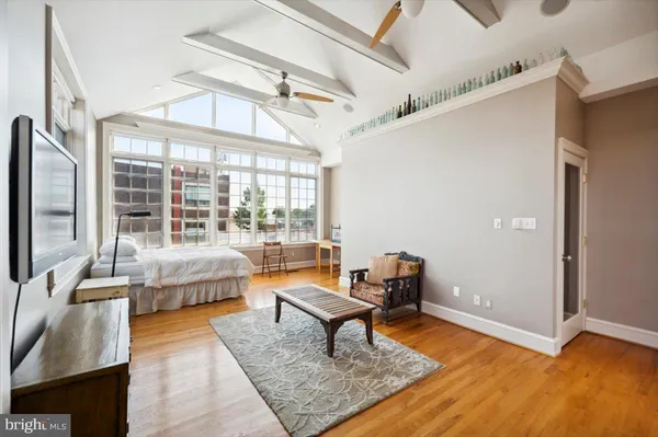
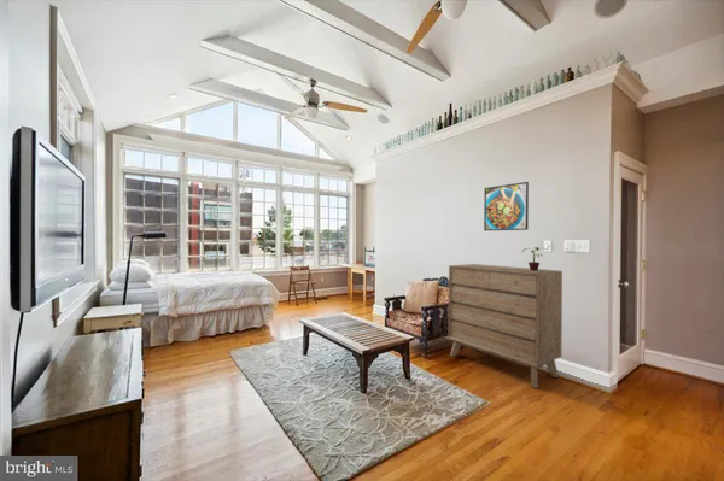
+ potted plant (533, 258)
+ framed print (504, 207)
+ dresser (500, 316)
